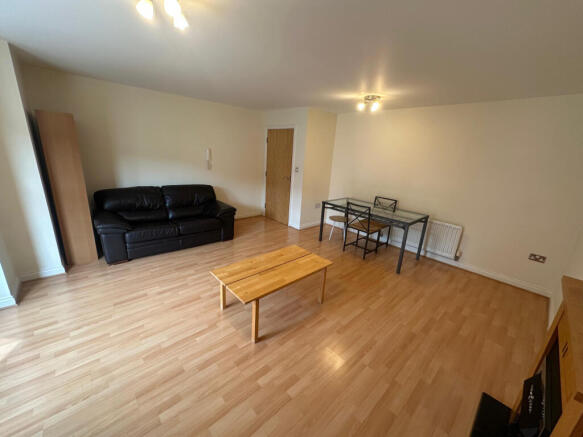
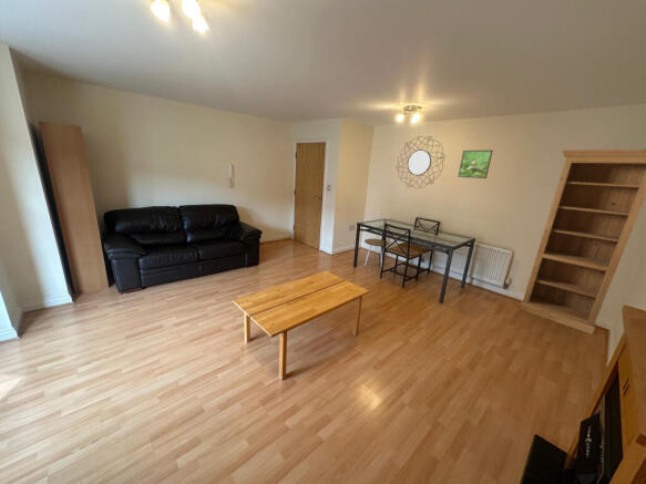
+ home mirror (419, 163)
+ bookshelf (580, 241)
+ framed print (474, 164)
